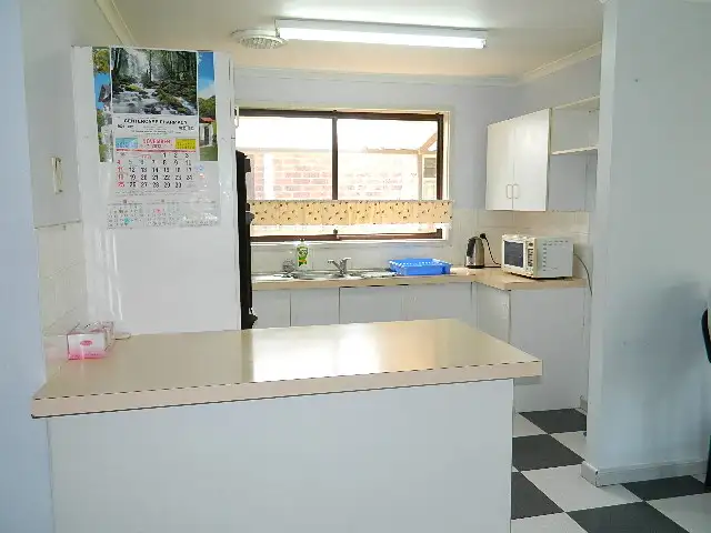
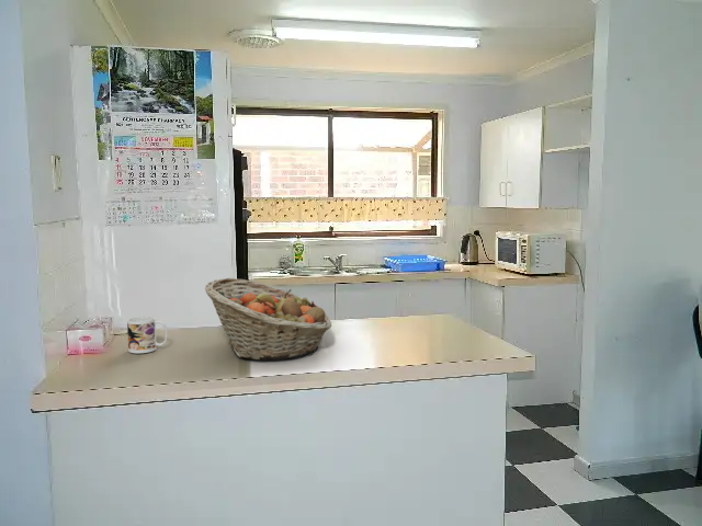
+ fruit basket (270, 313)
+ mug (147, 334)
